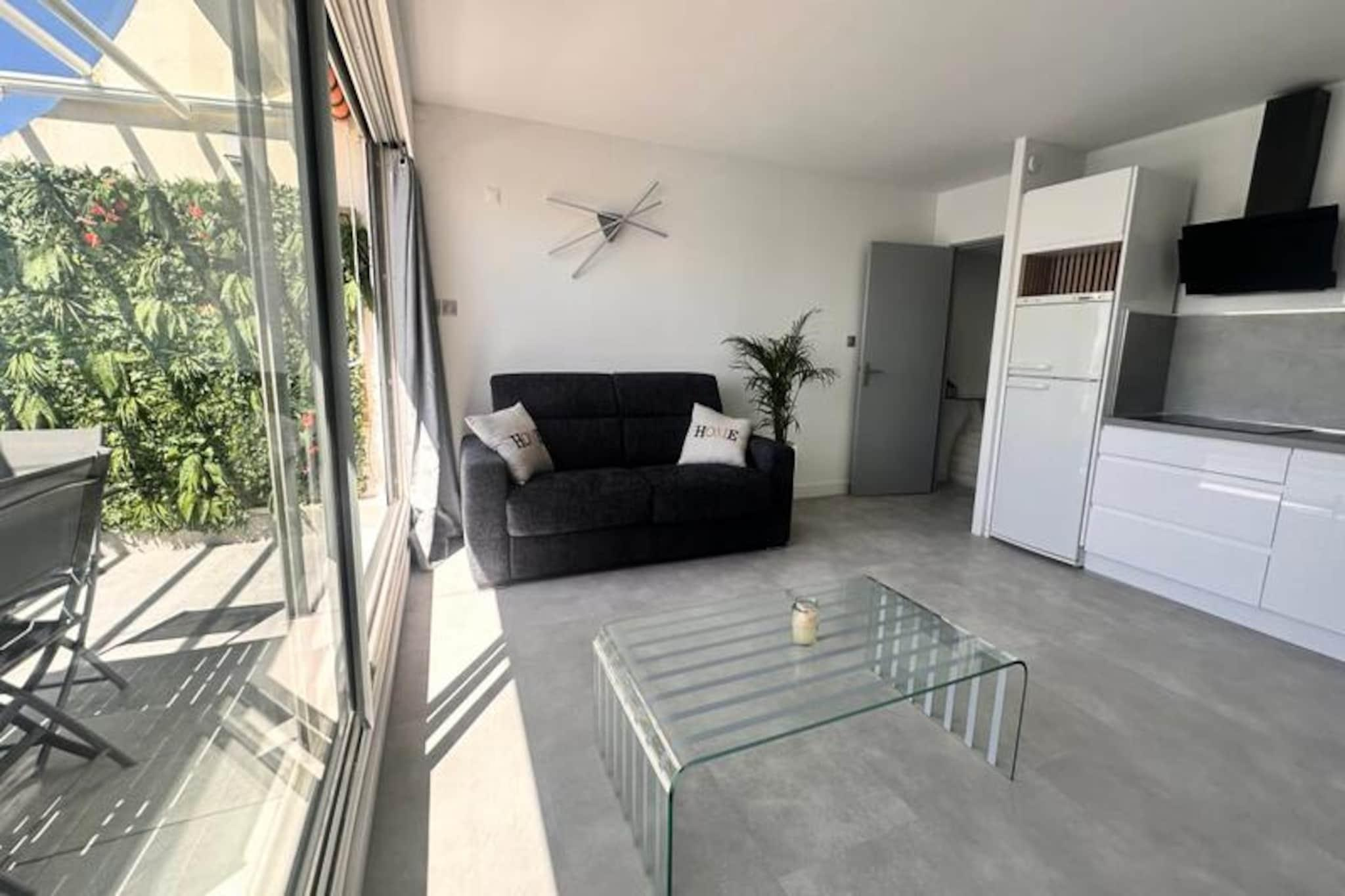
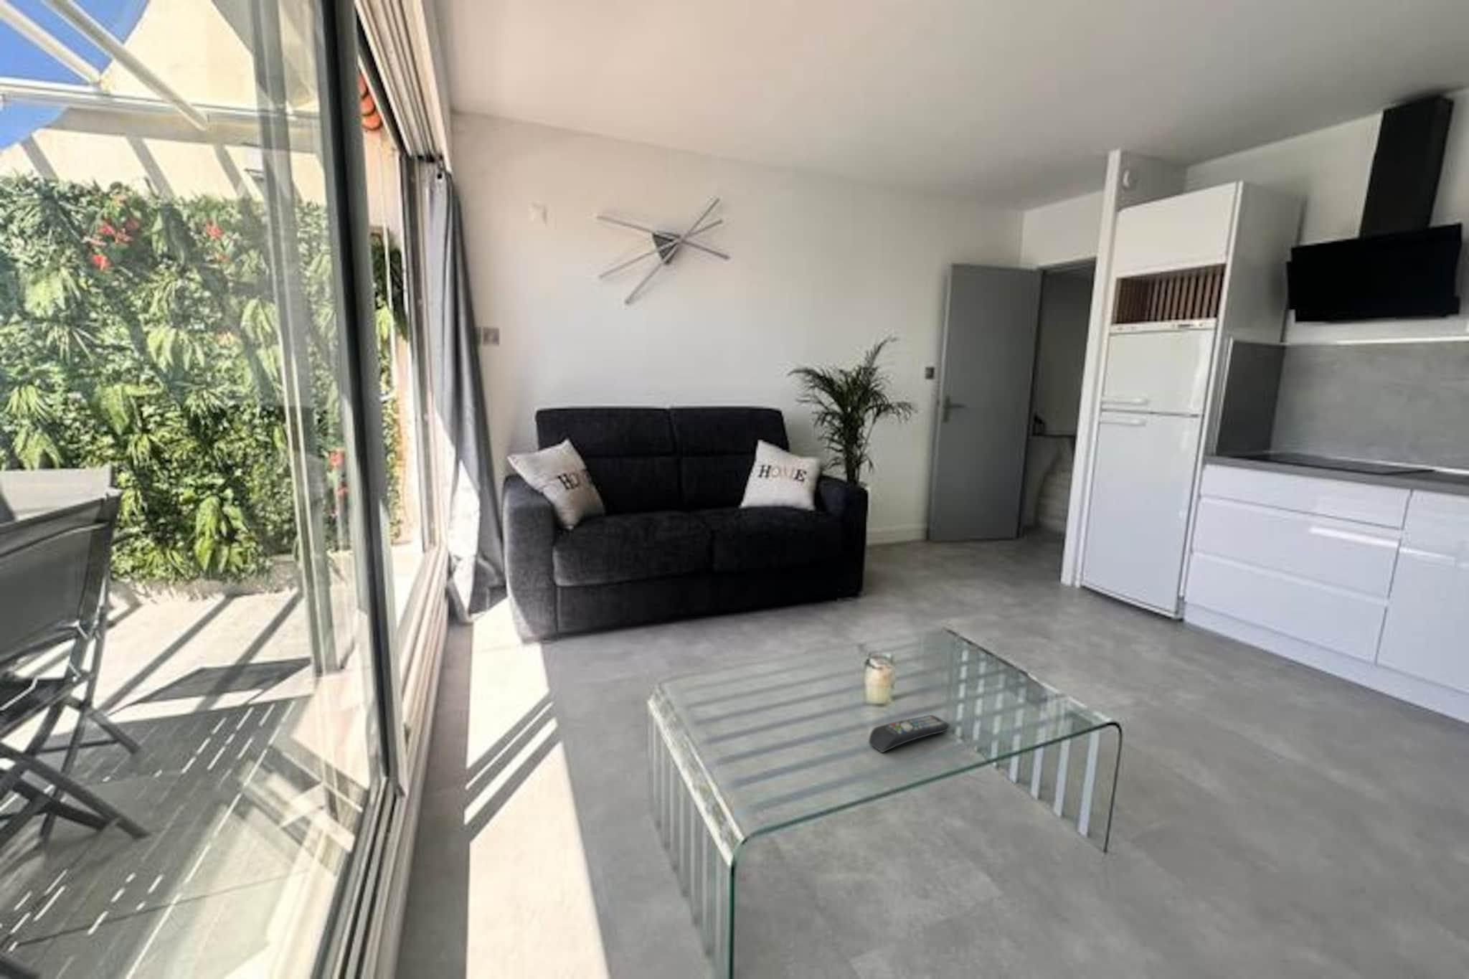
+ remote control (910, 730)
